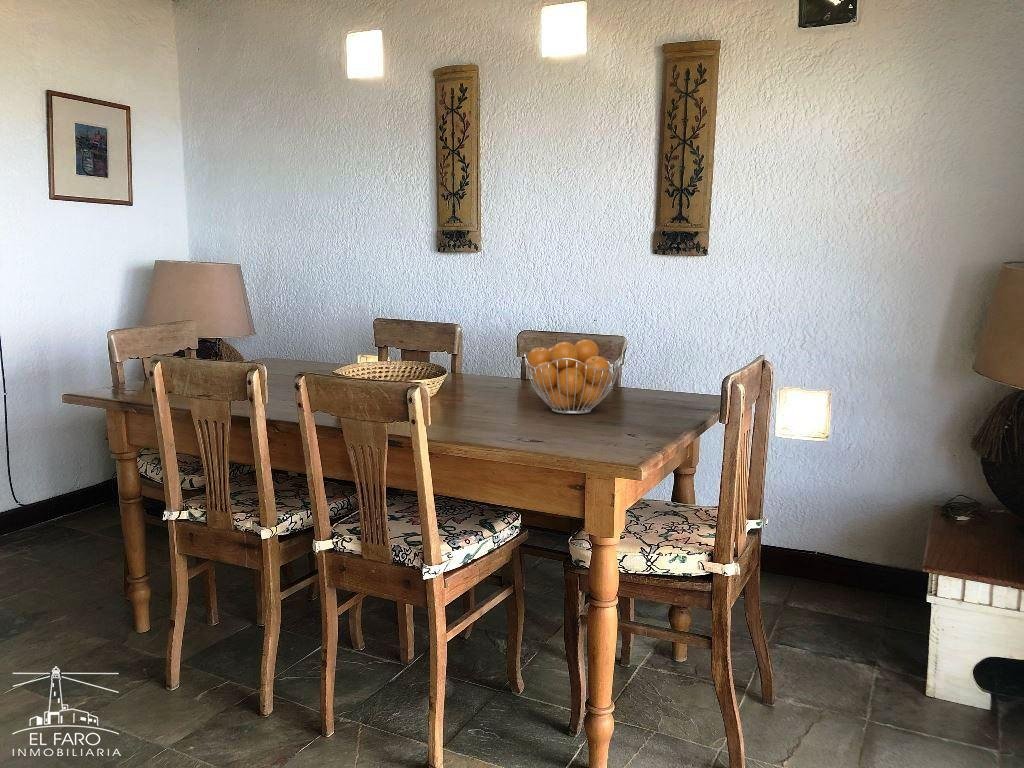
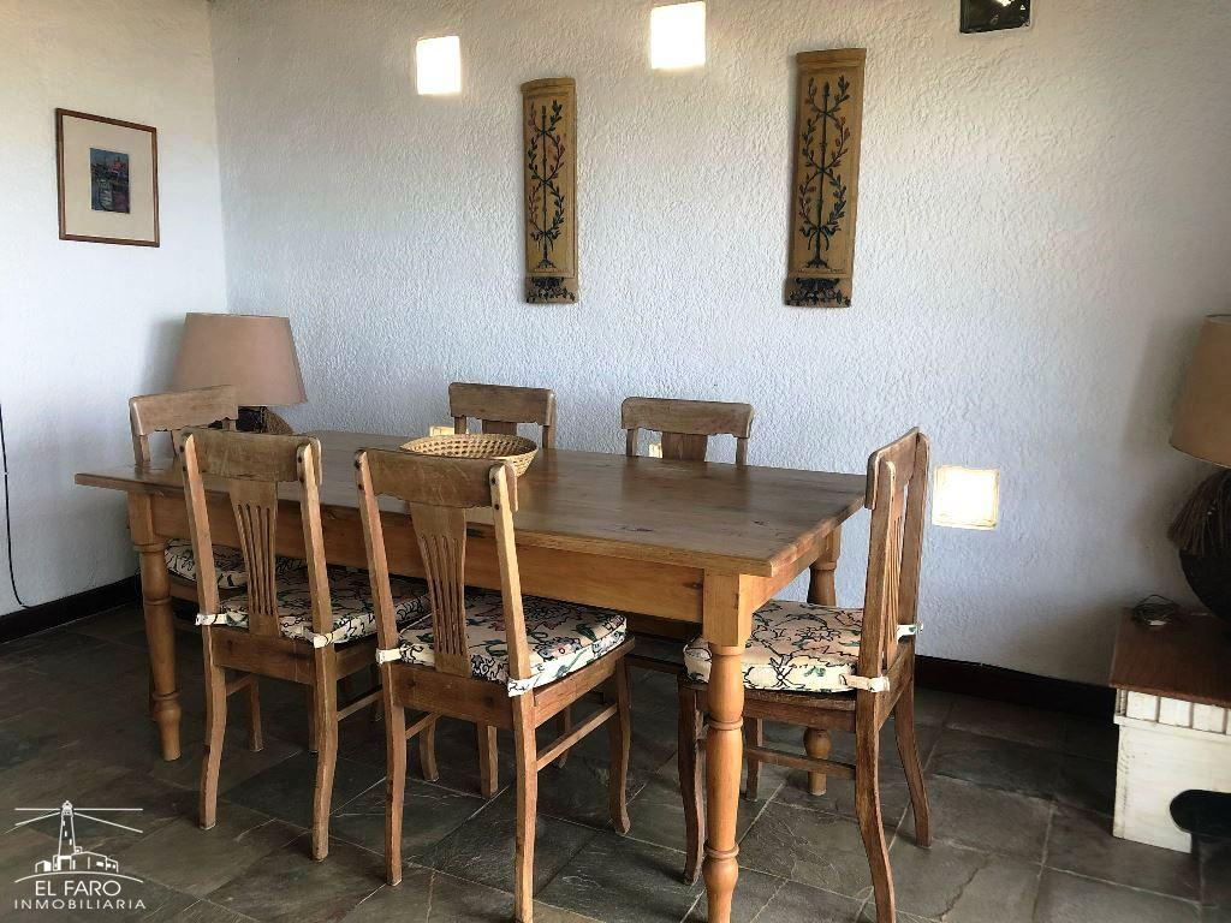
- fruit basket (572, 375)
